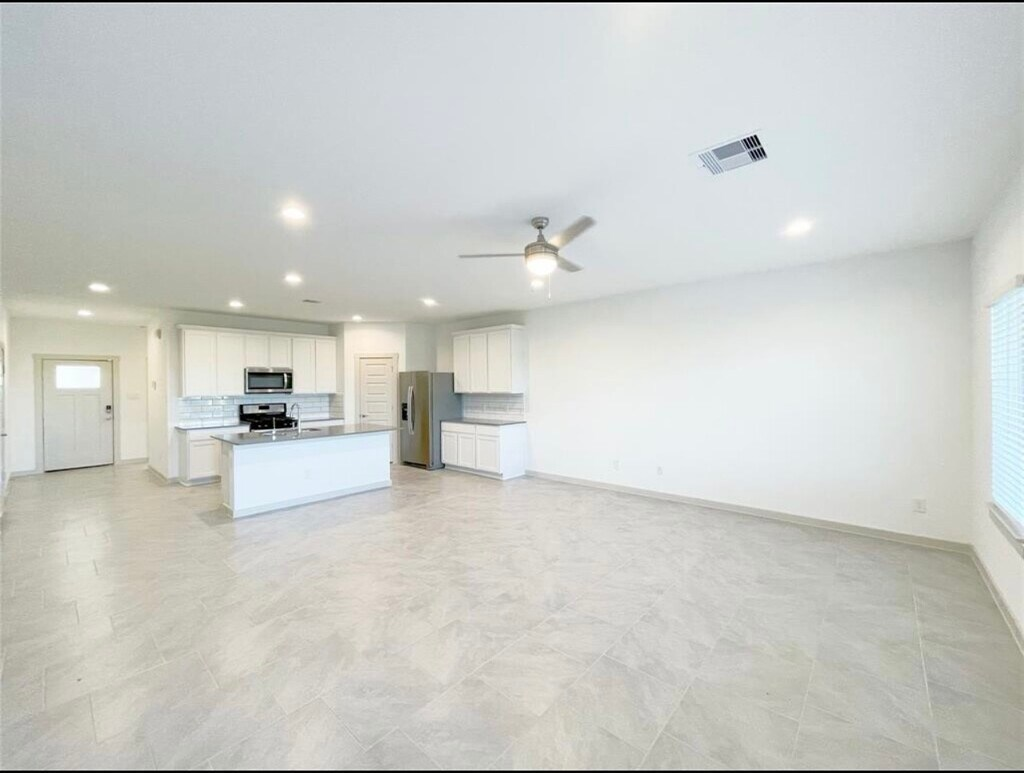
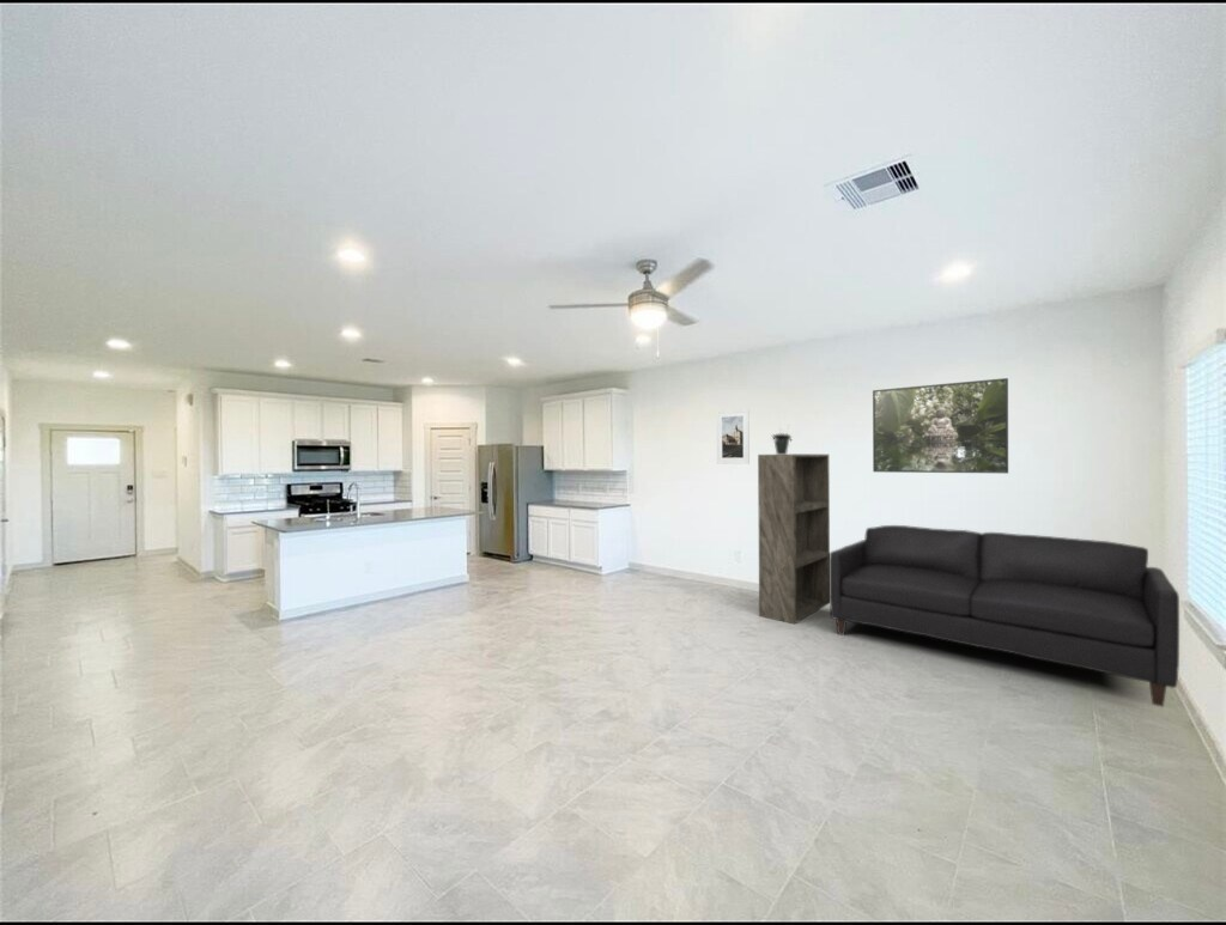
+ bookshelf (795, 531)
+ potted plant (782, 434)
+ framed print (935, 428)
+ sofa (979, 592)
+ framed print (732, 437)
